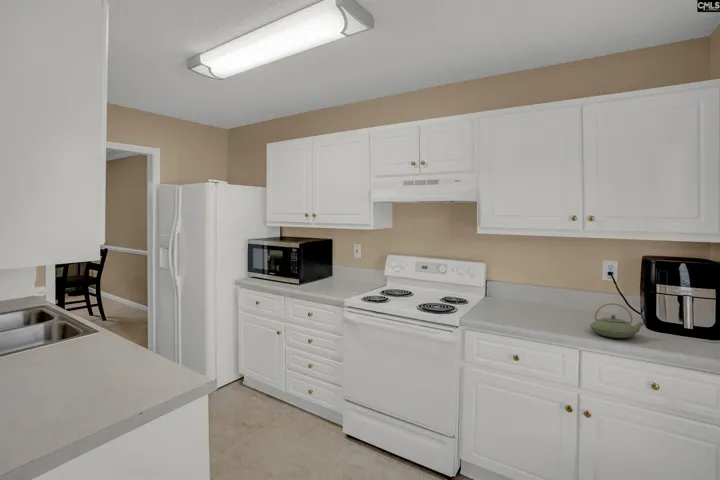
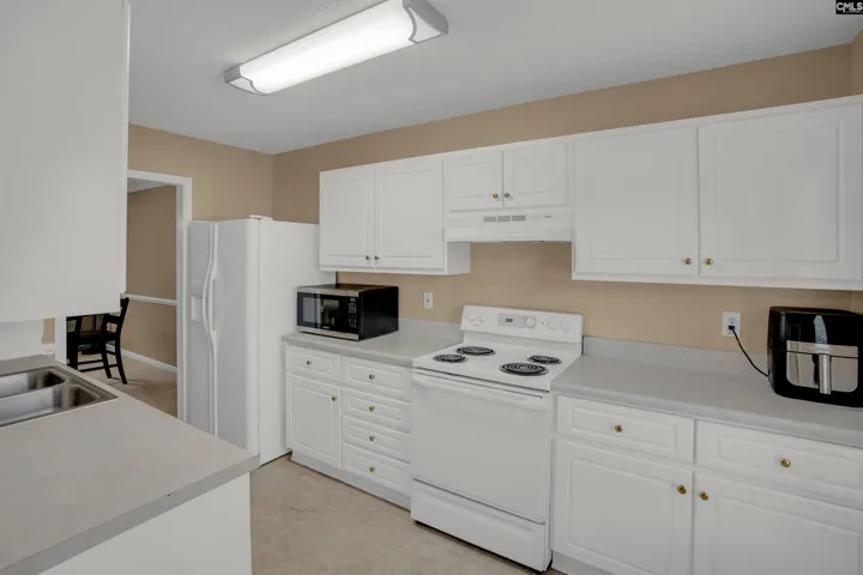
- teapot (616, 319)
